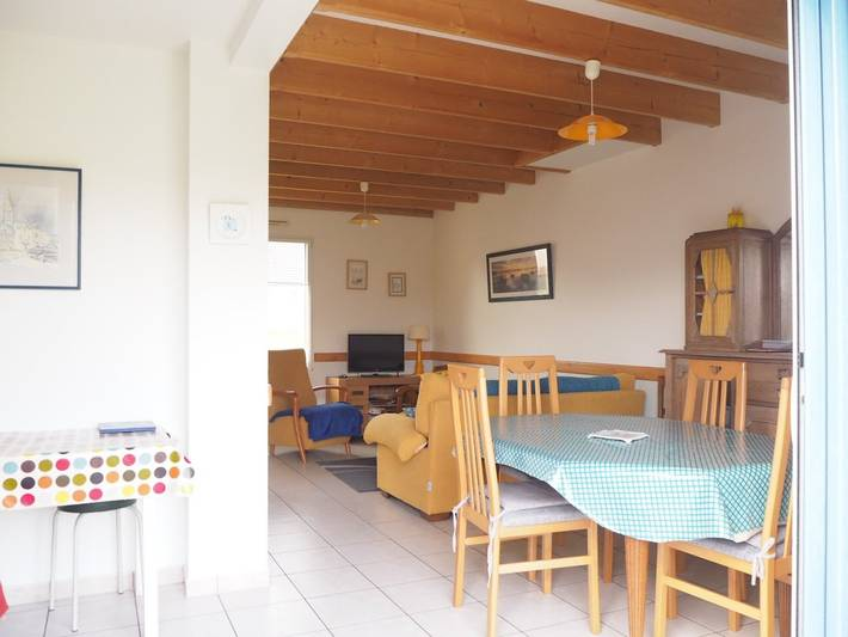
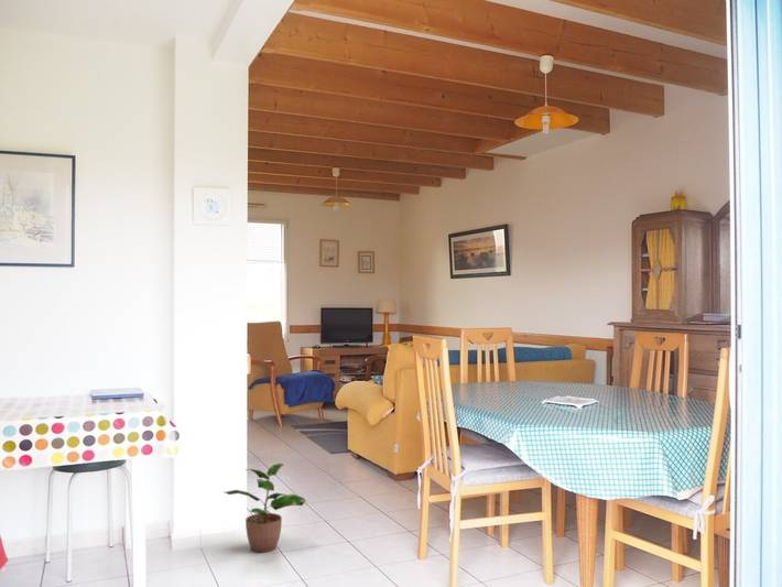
+ potted plant (264, 504)
